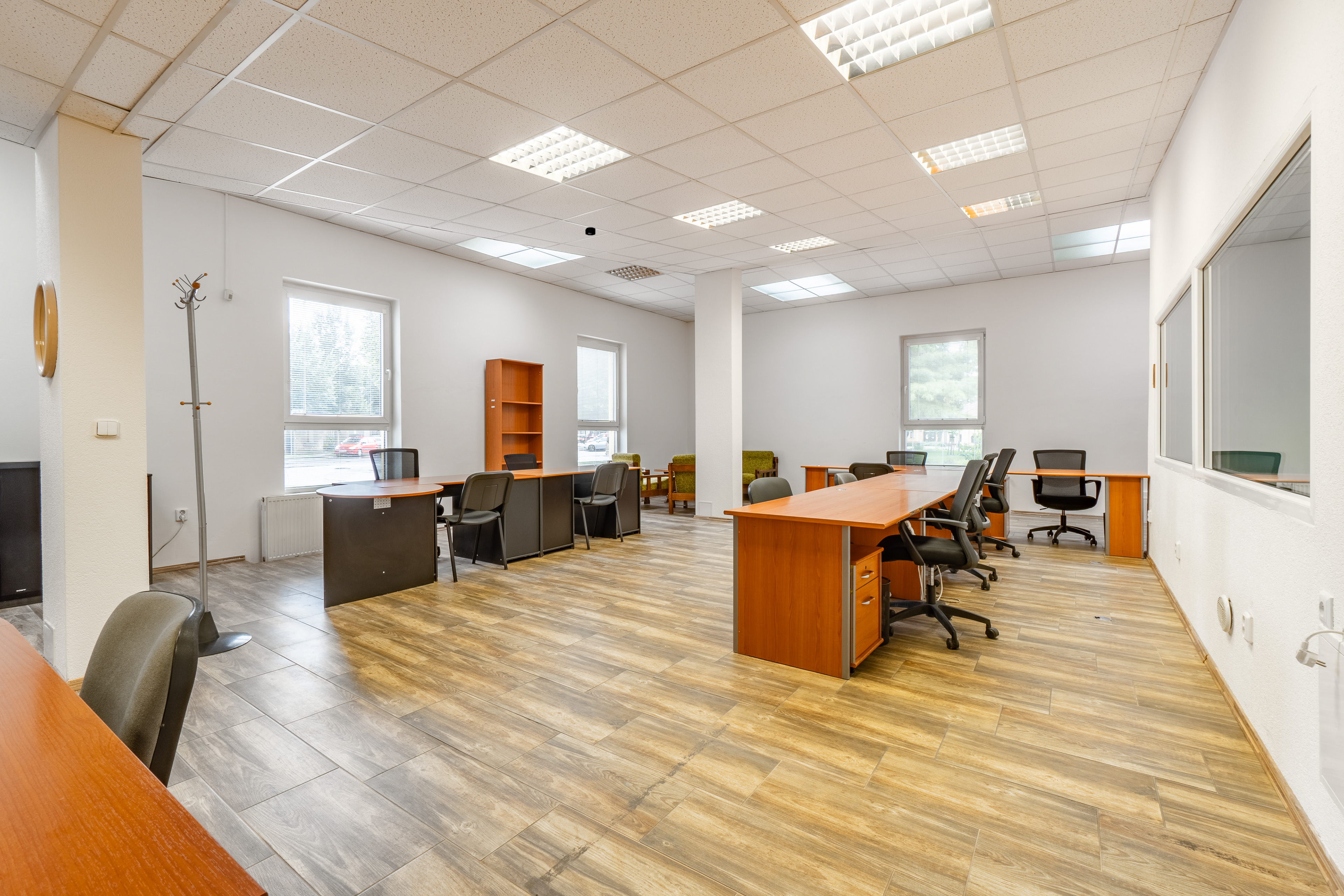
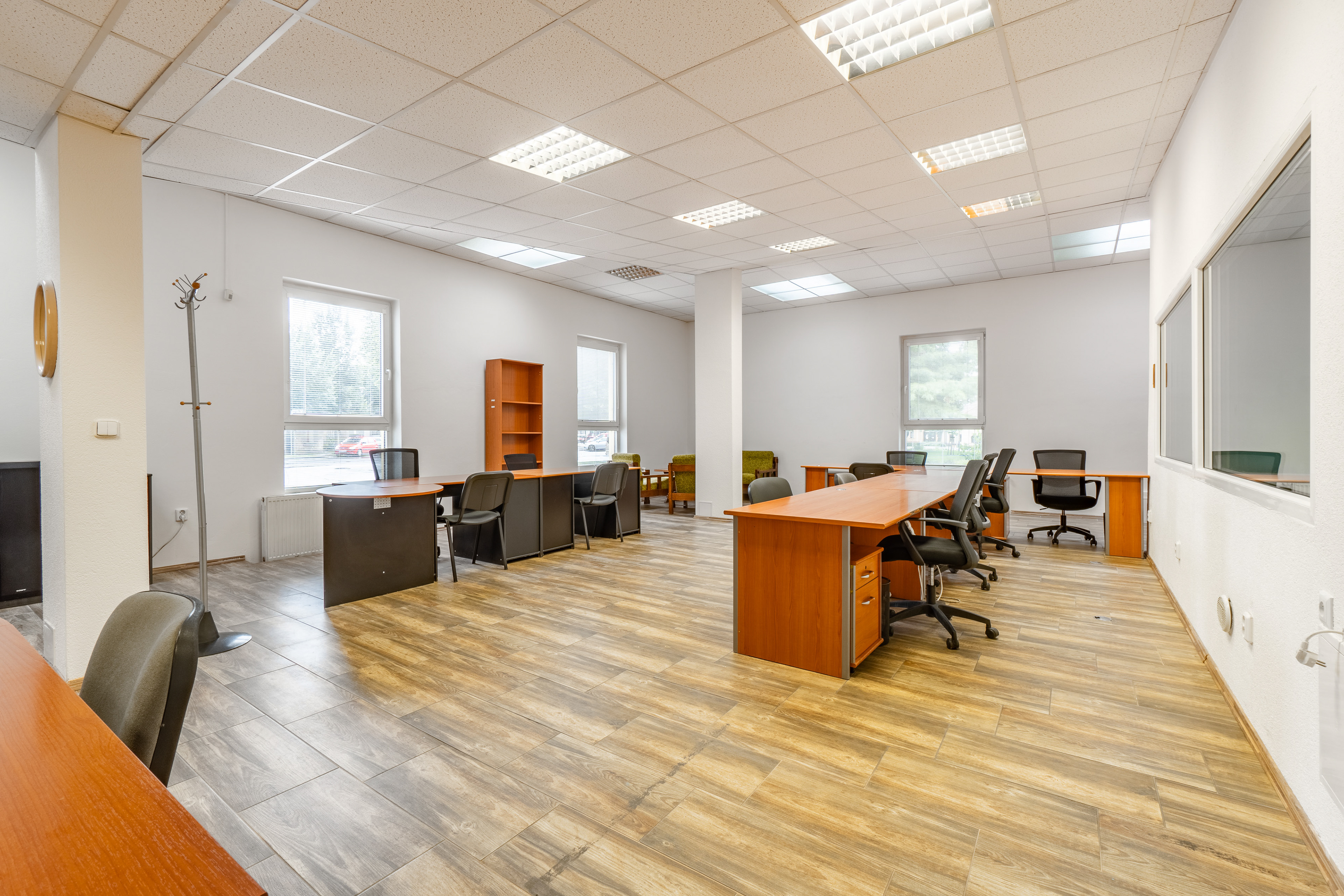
- smoke detector (590, 231)
